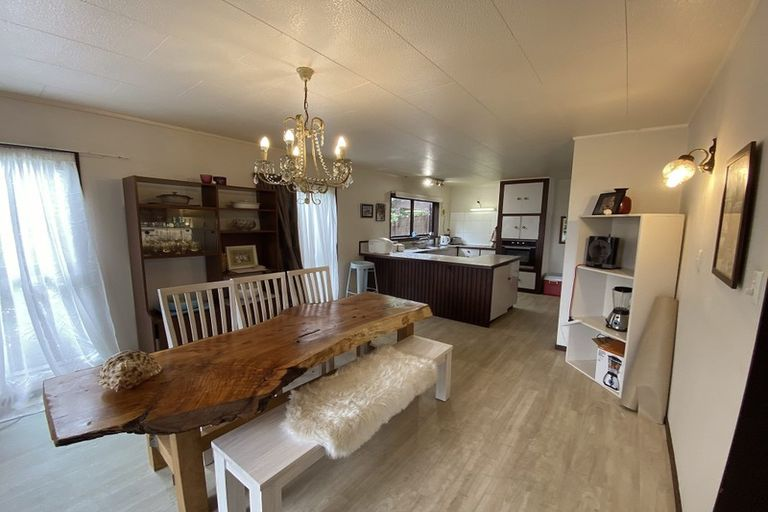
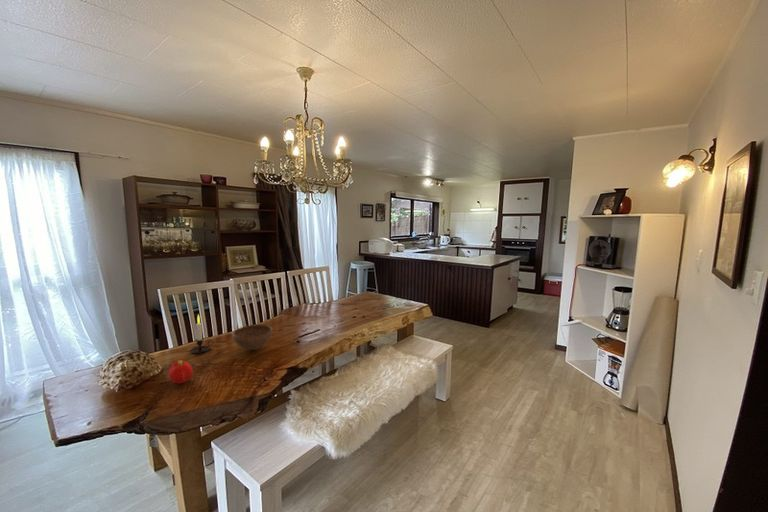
+ bowl (253, 339)
+ fruit (180, 370)
+ candle (201, 331)
